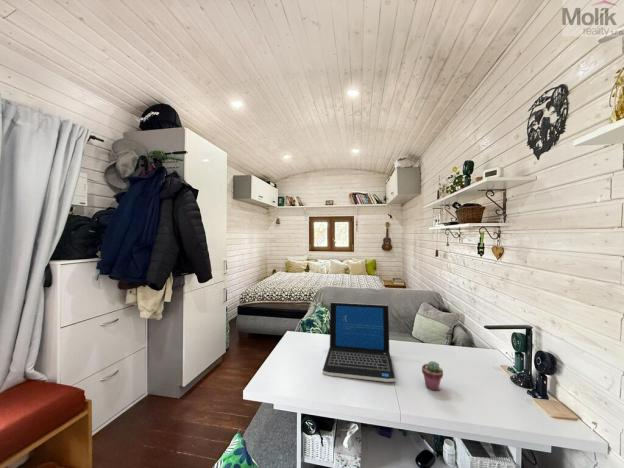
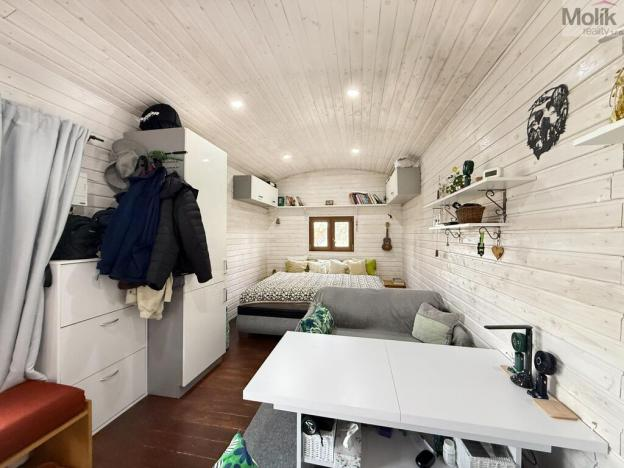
- laptop (358, 336)
- potted succulent (432, 374)
